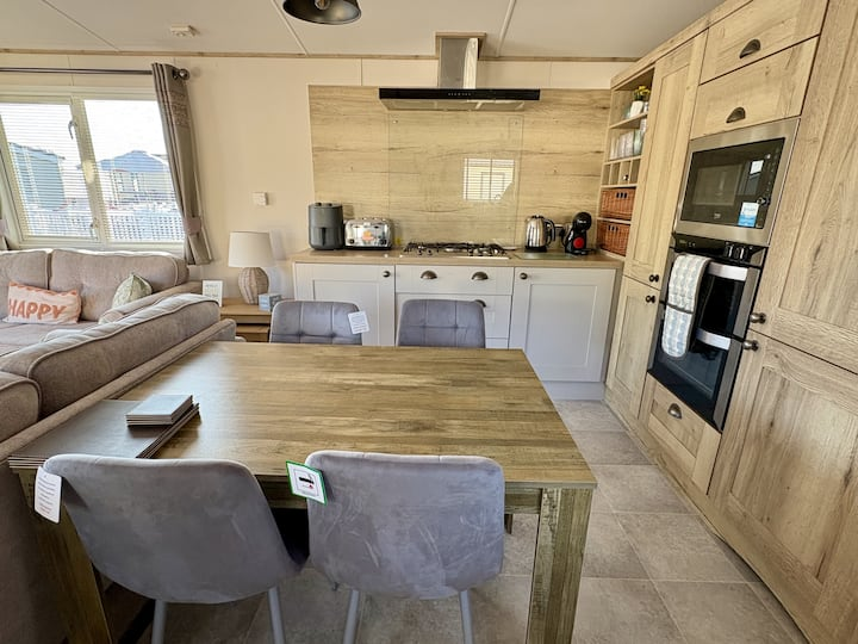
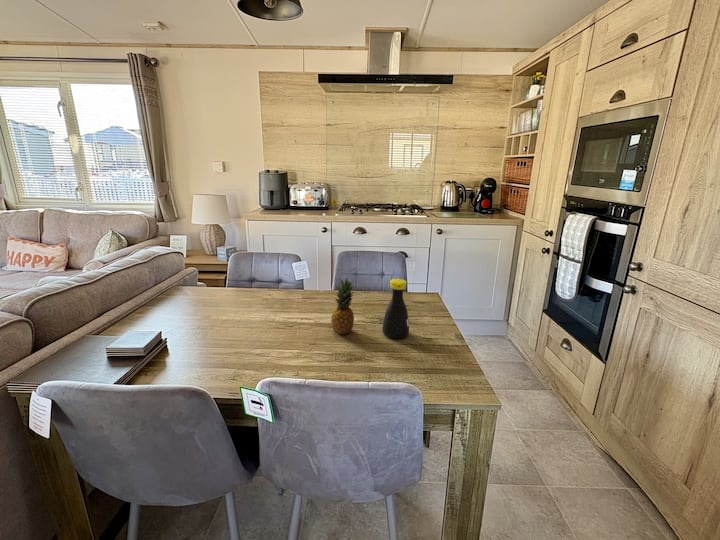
+ bottle (396, 307)
+ fruit (342, 305)
